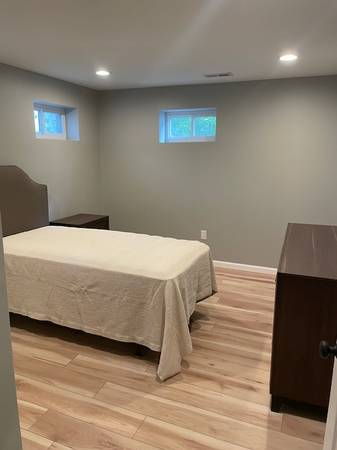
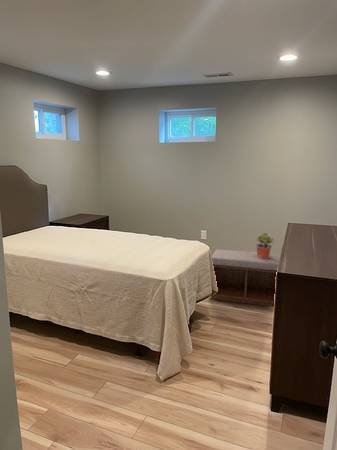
+ bench (246, 276)
+ potted plant (264, 245)
